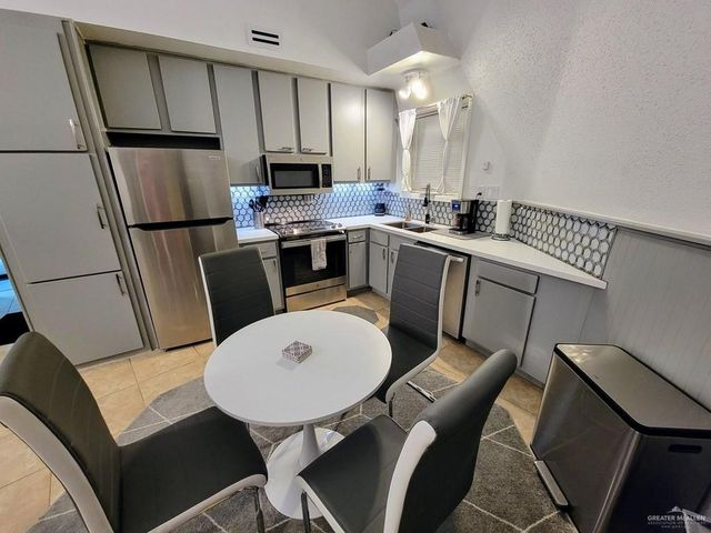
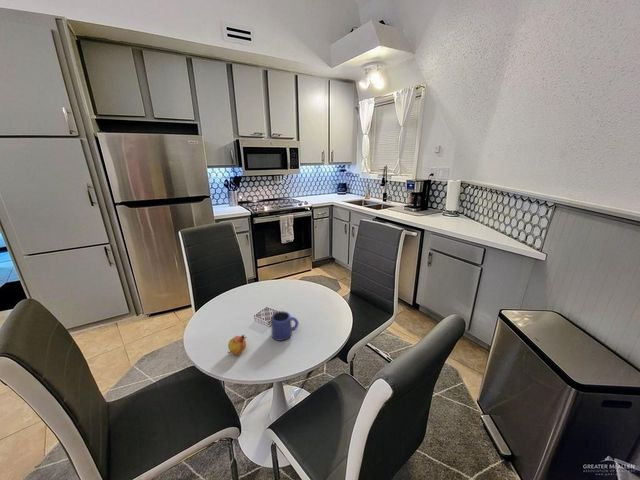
+ mug (285, 325)
+ fruit (237, 343)
